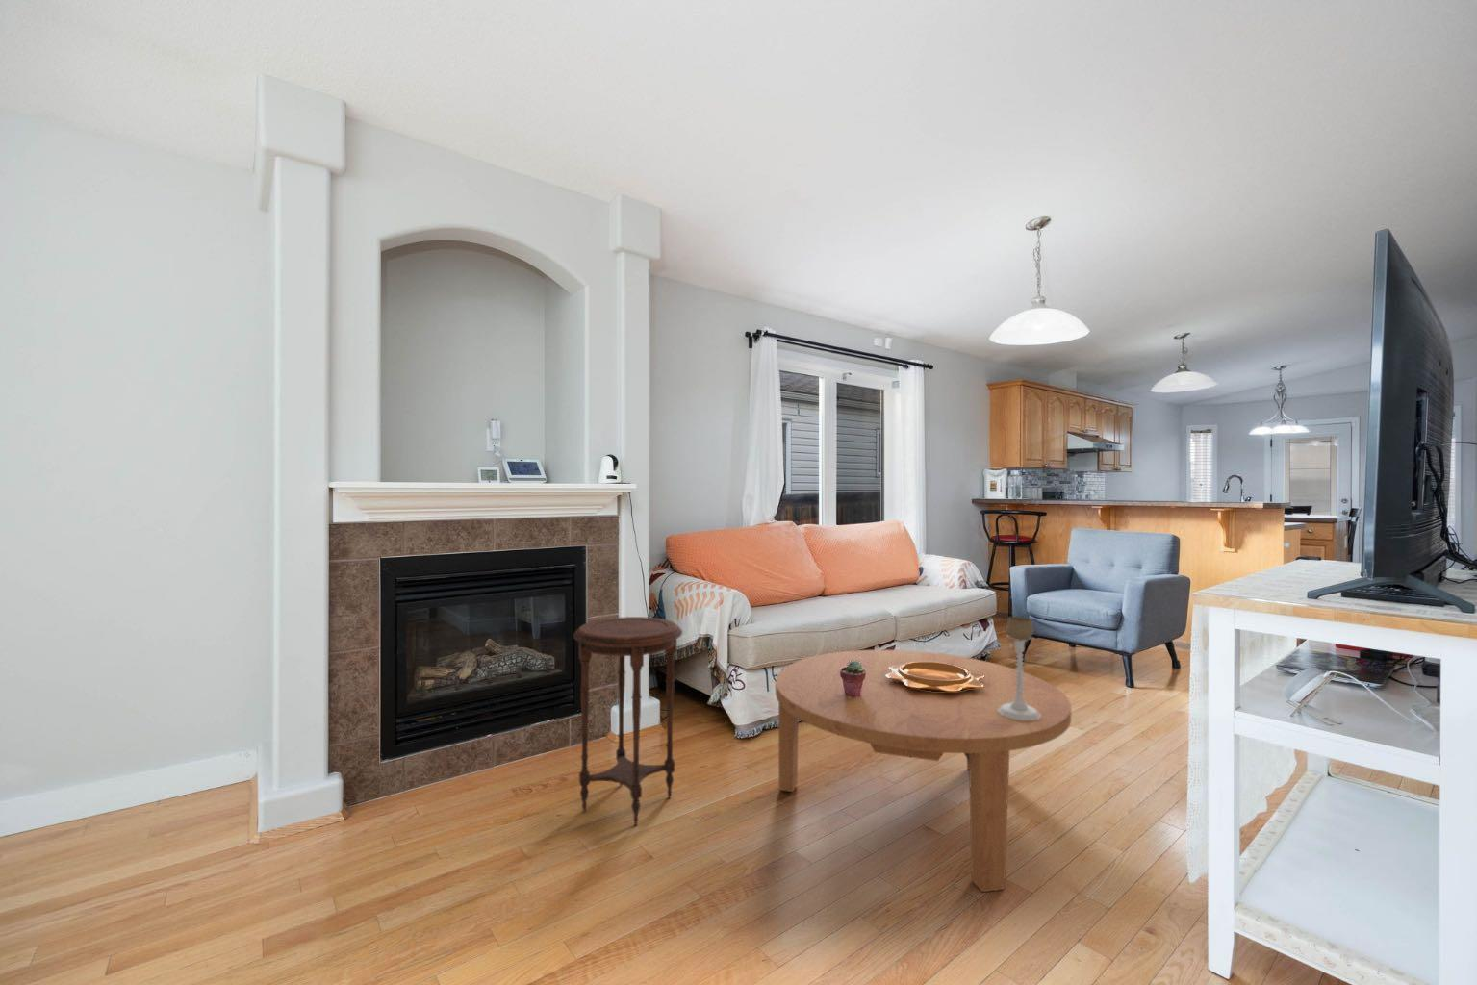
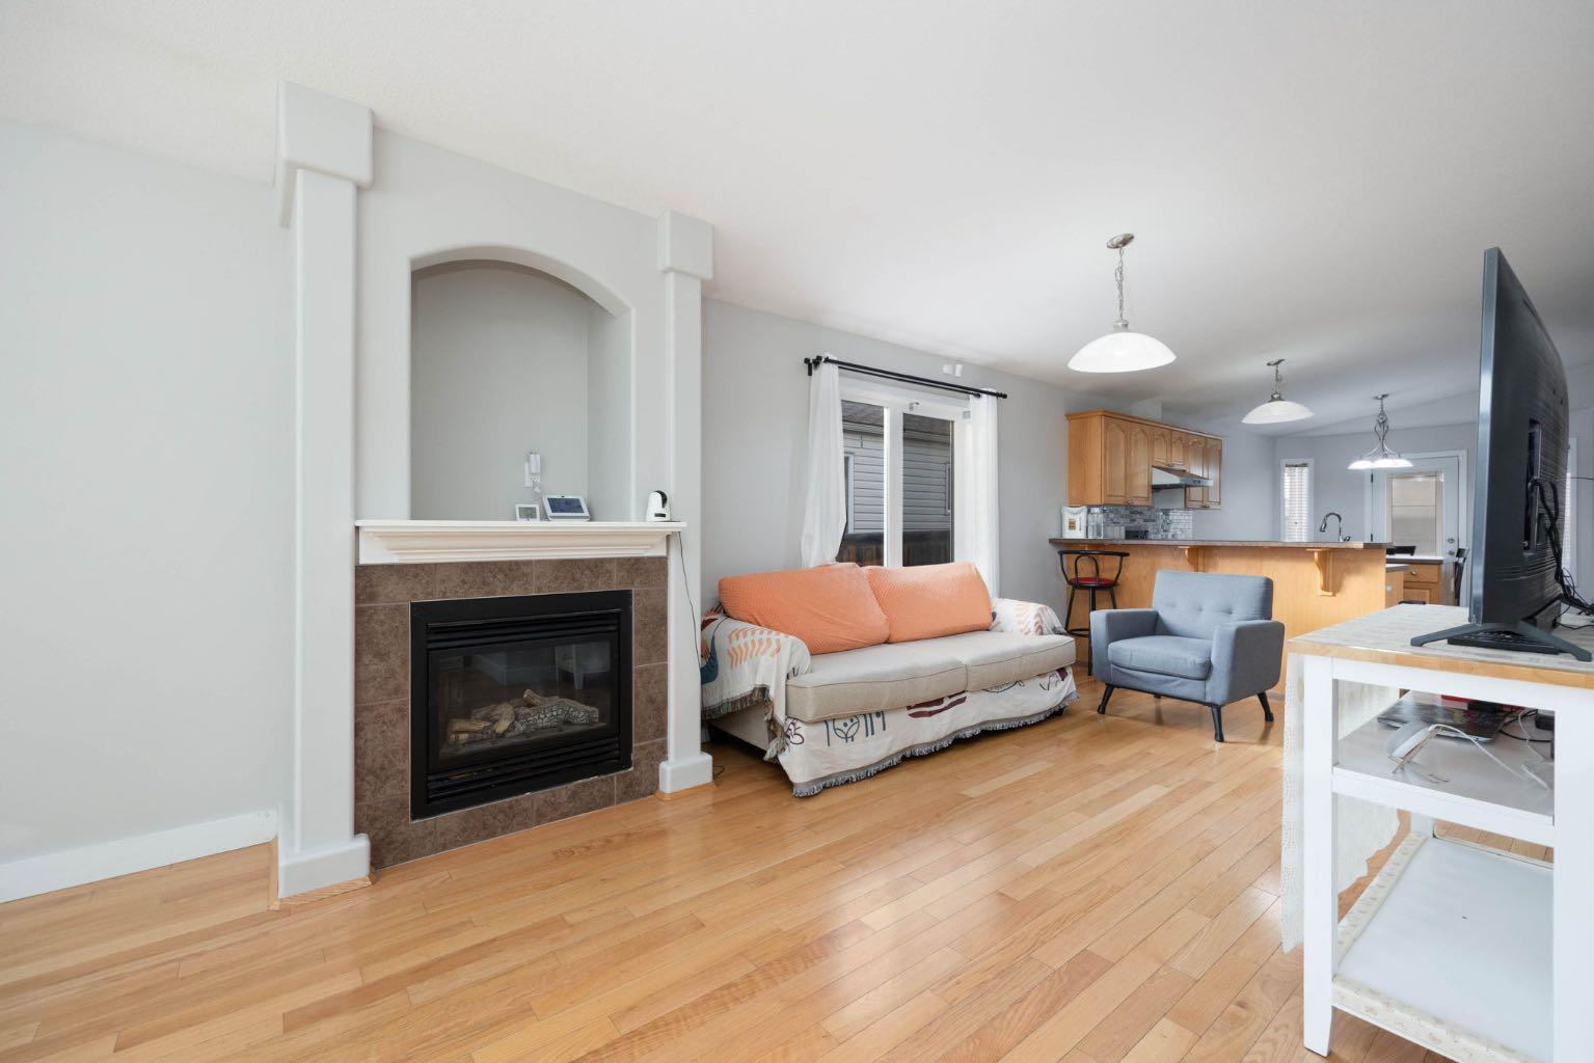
- candle holder (1019, 665)
- potted succulent (852, 676)
- decorative bowl (935, 674)
- coffee table (913, 745)
- side table (632, 715)
